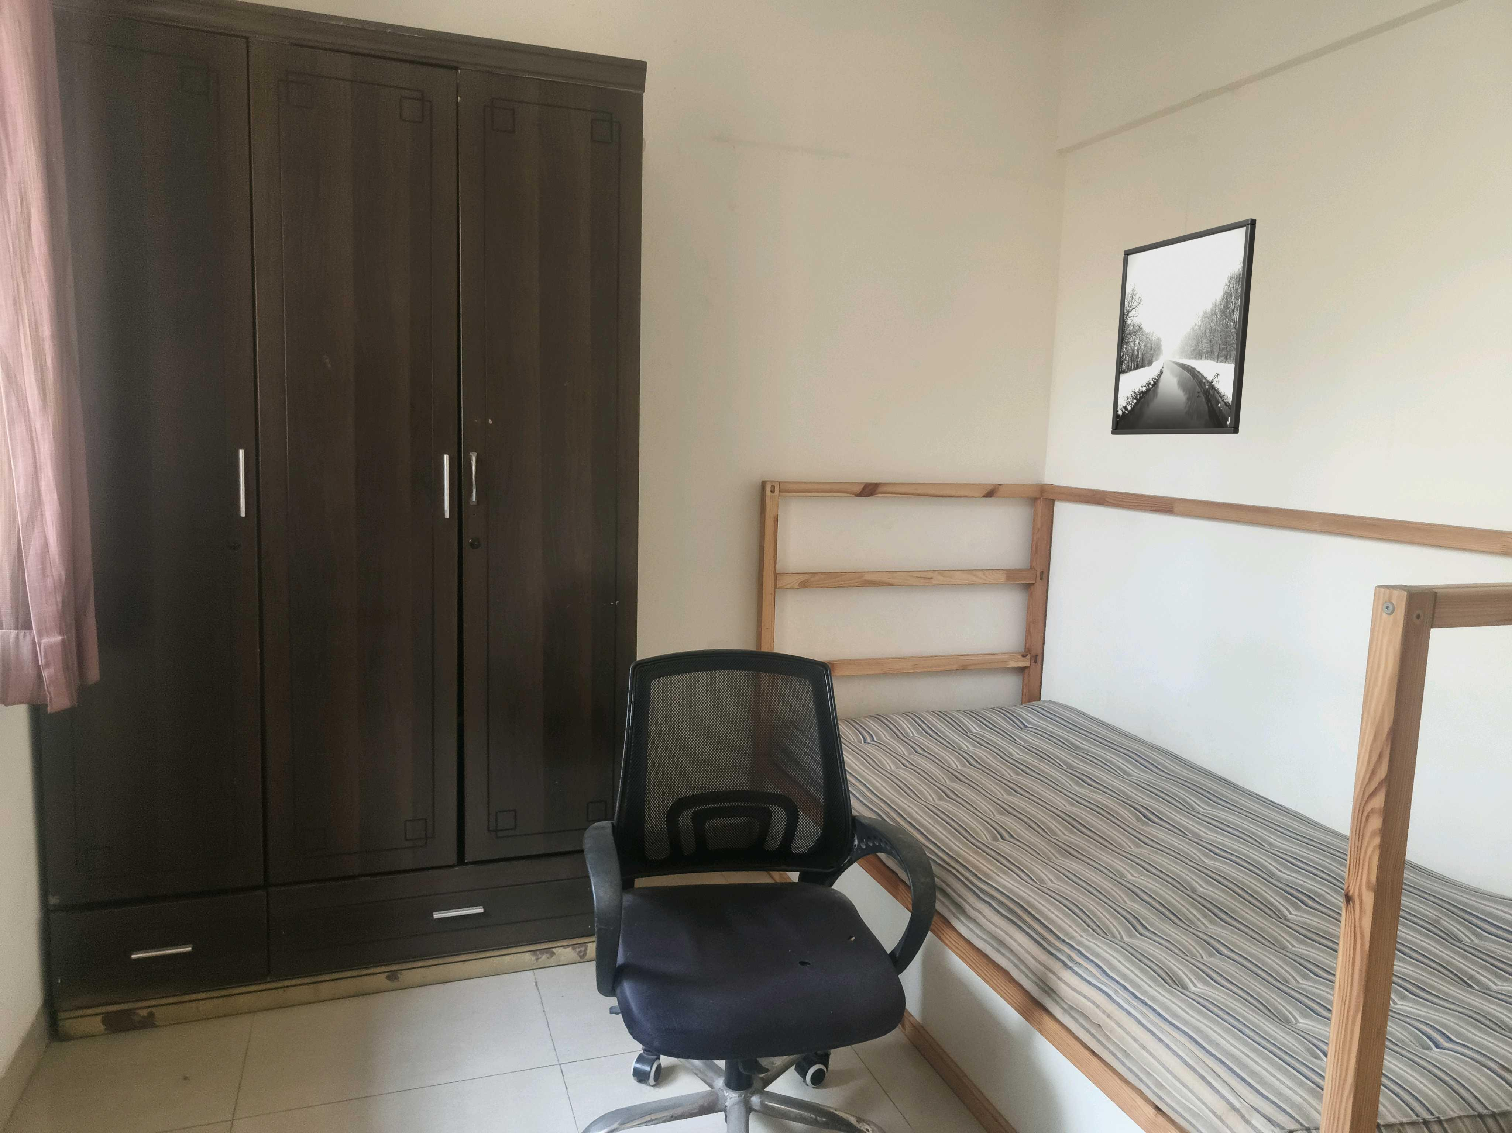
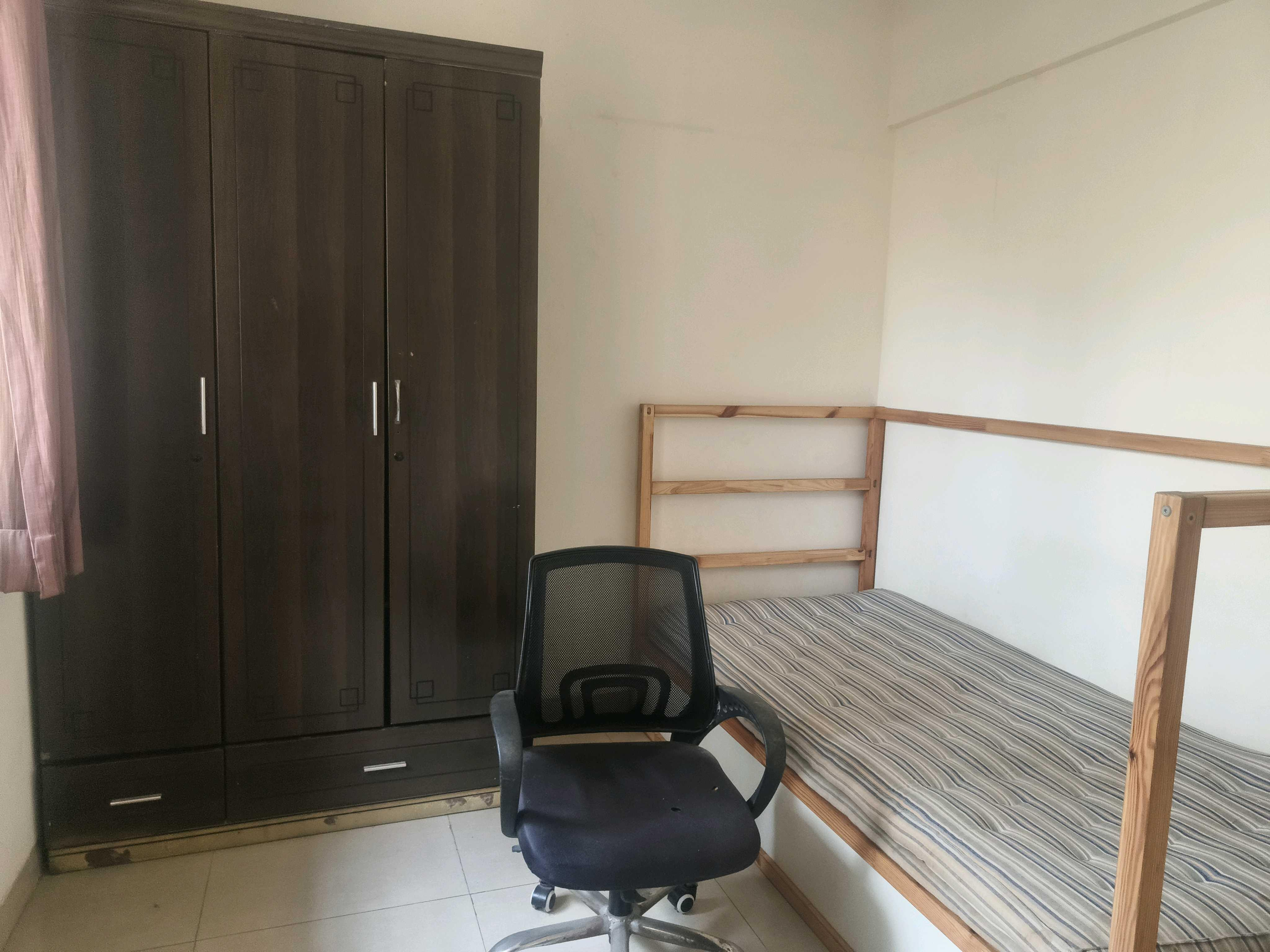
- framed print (1177, 336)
